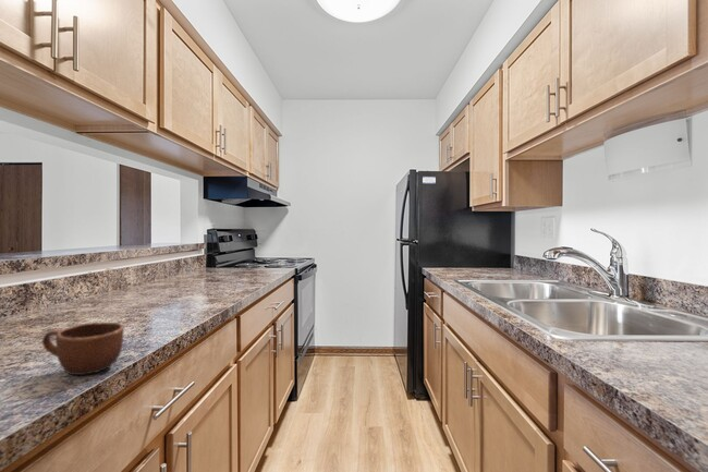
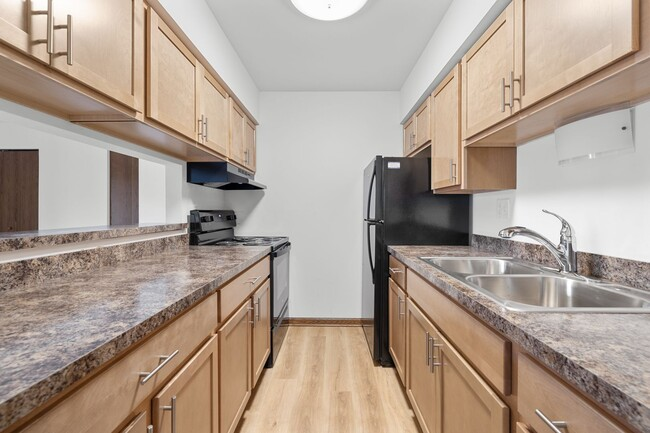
- mug (83, 349)
